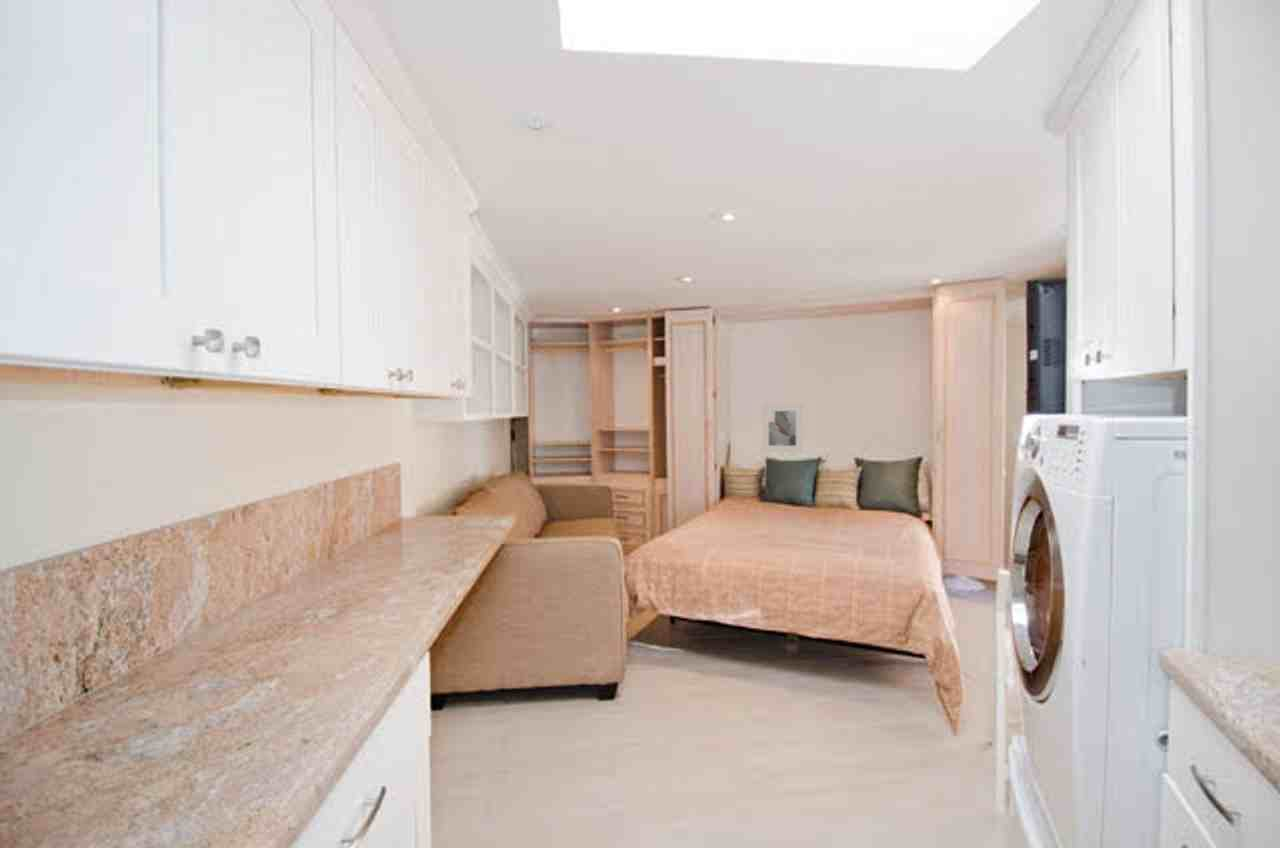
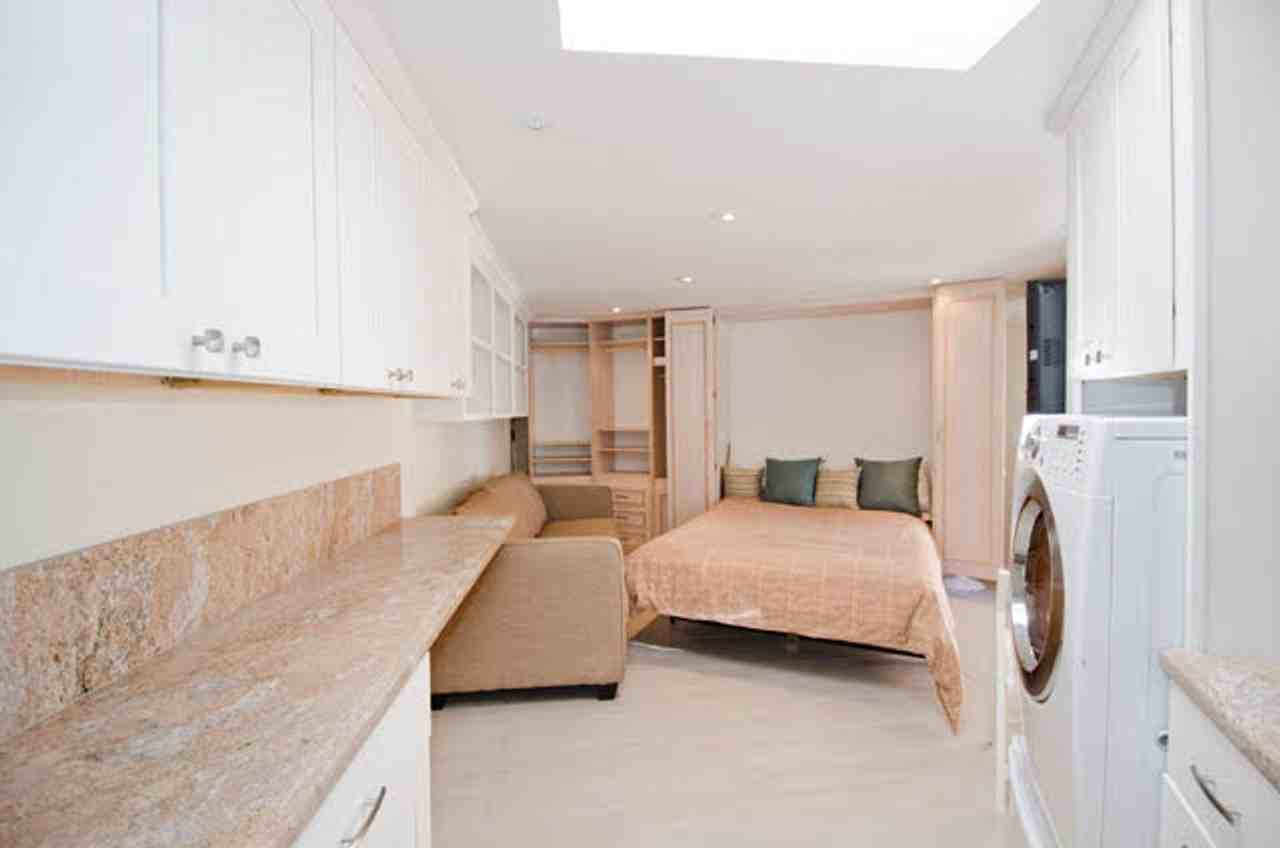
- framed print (782, 428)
